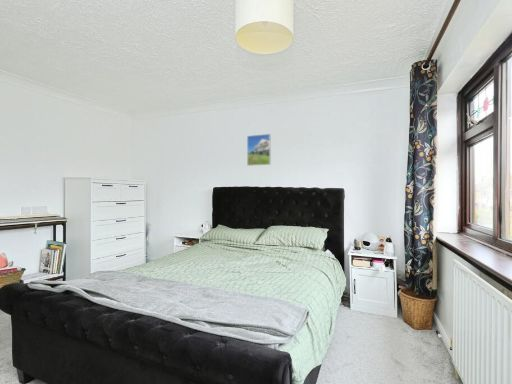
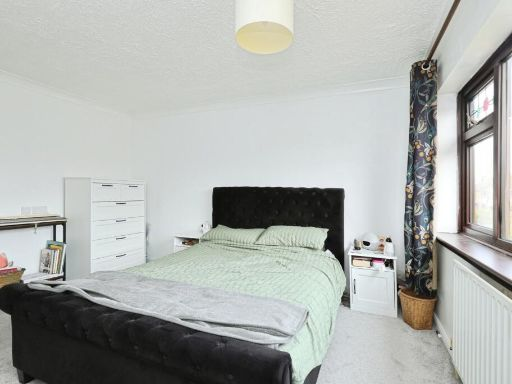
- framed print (258, 150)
